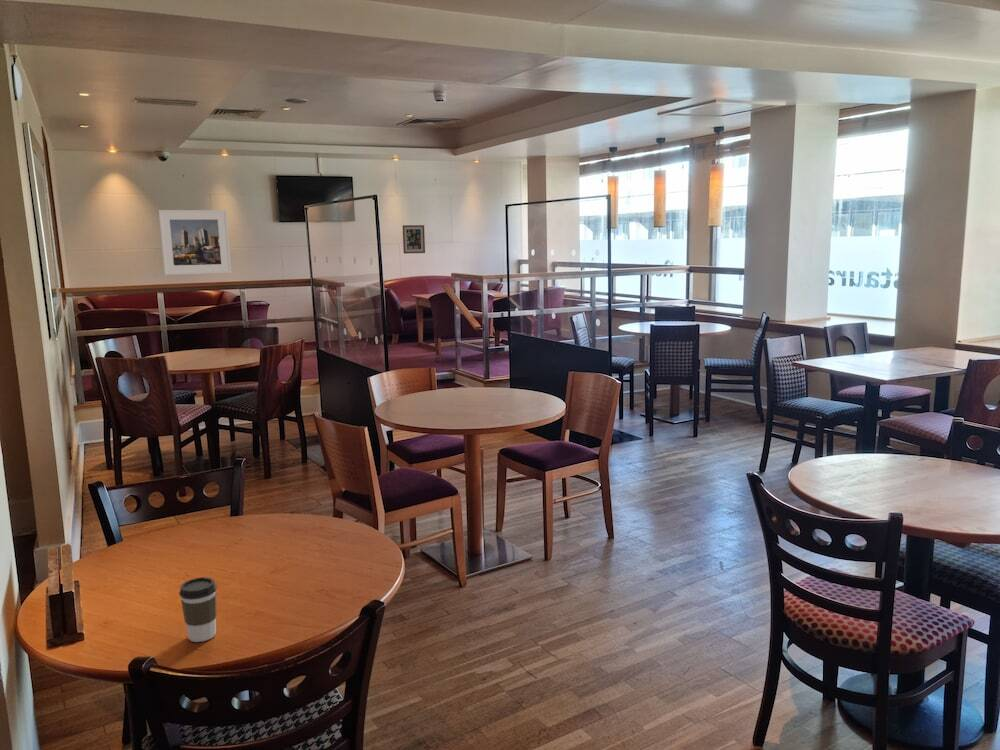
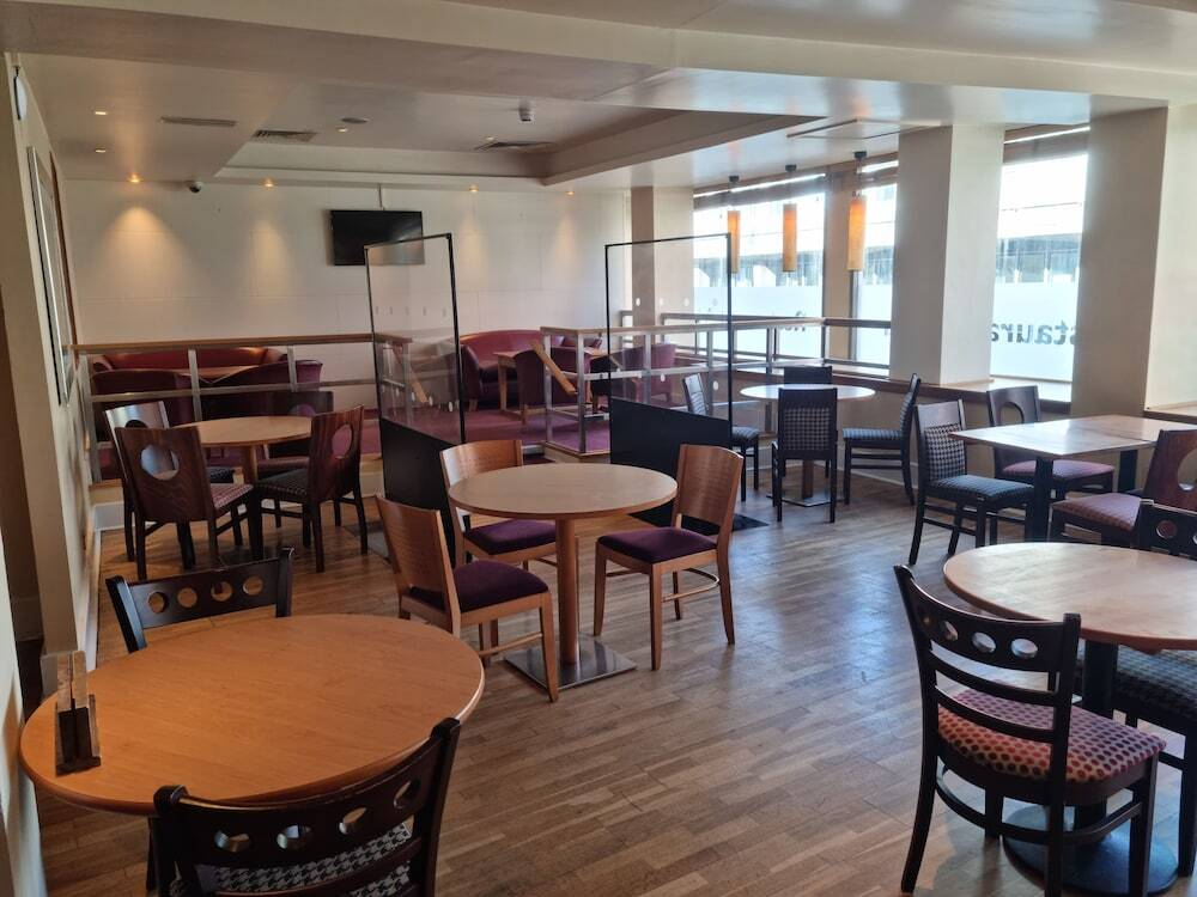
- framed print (195, 242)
- coffee cup (200, 609)
- wall art (413, 239)
